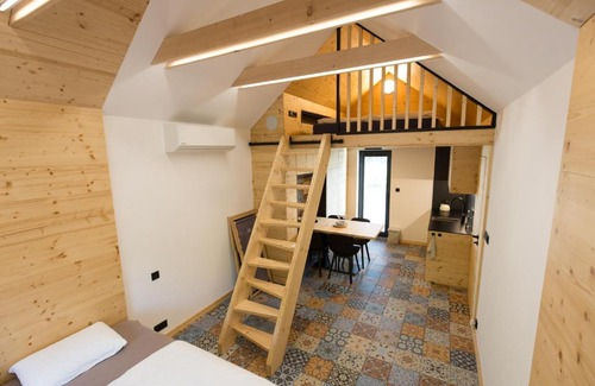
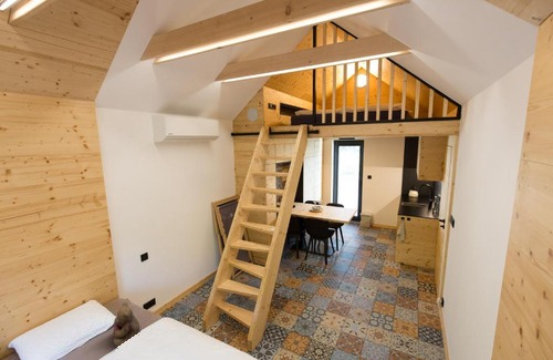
+ teddy bear (125, 320)
